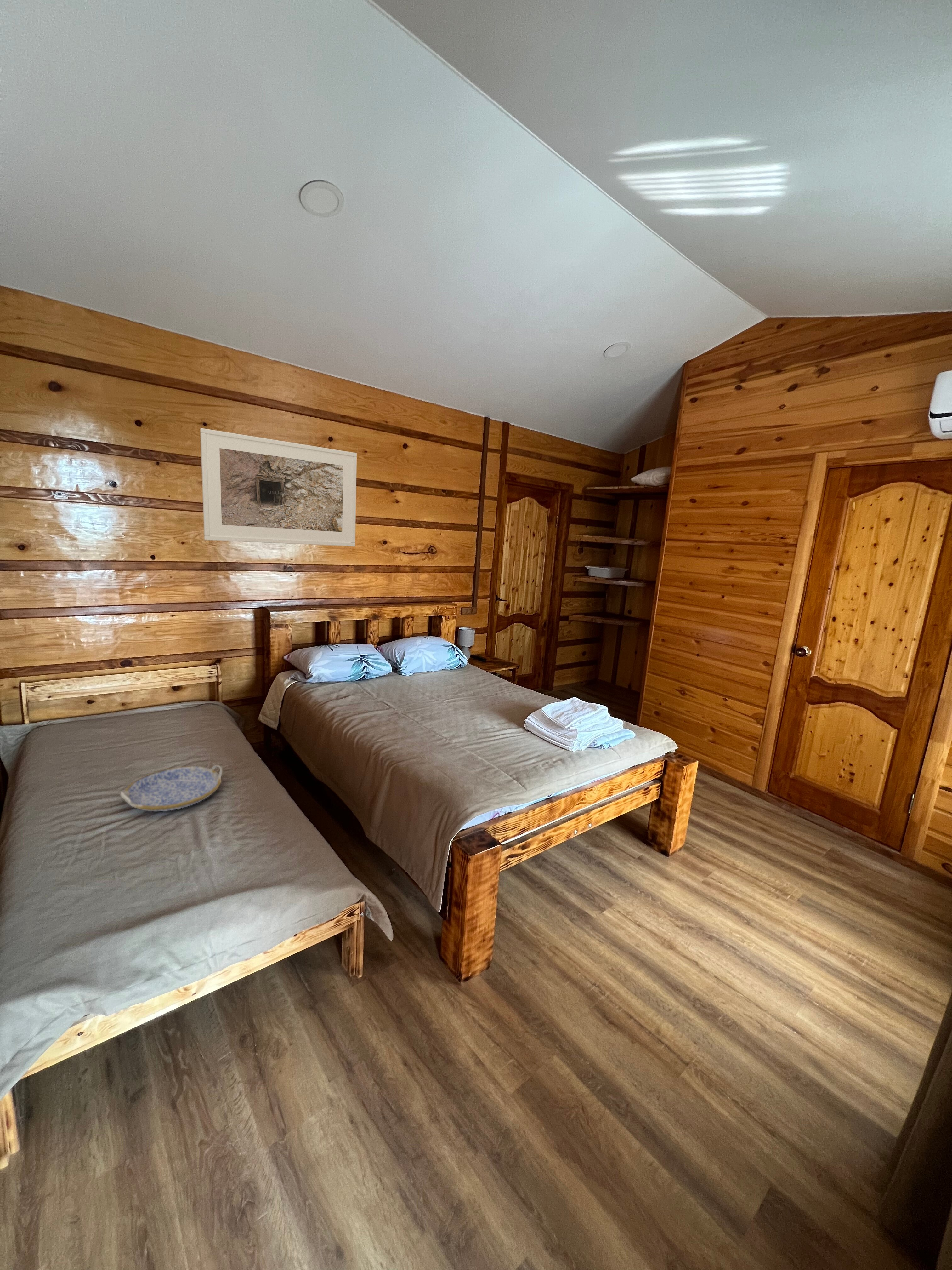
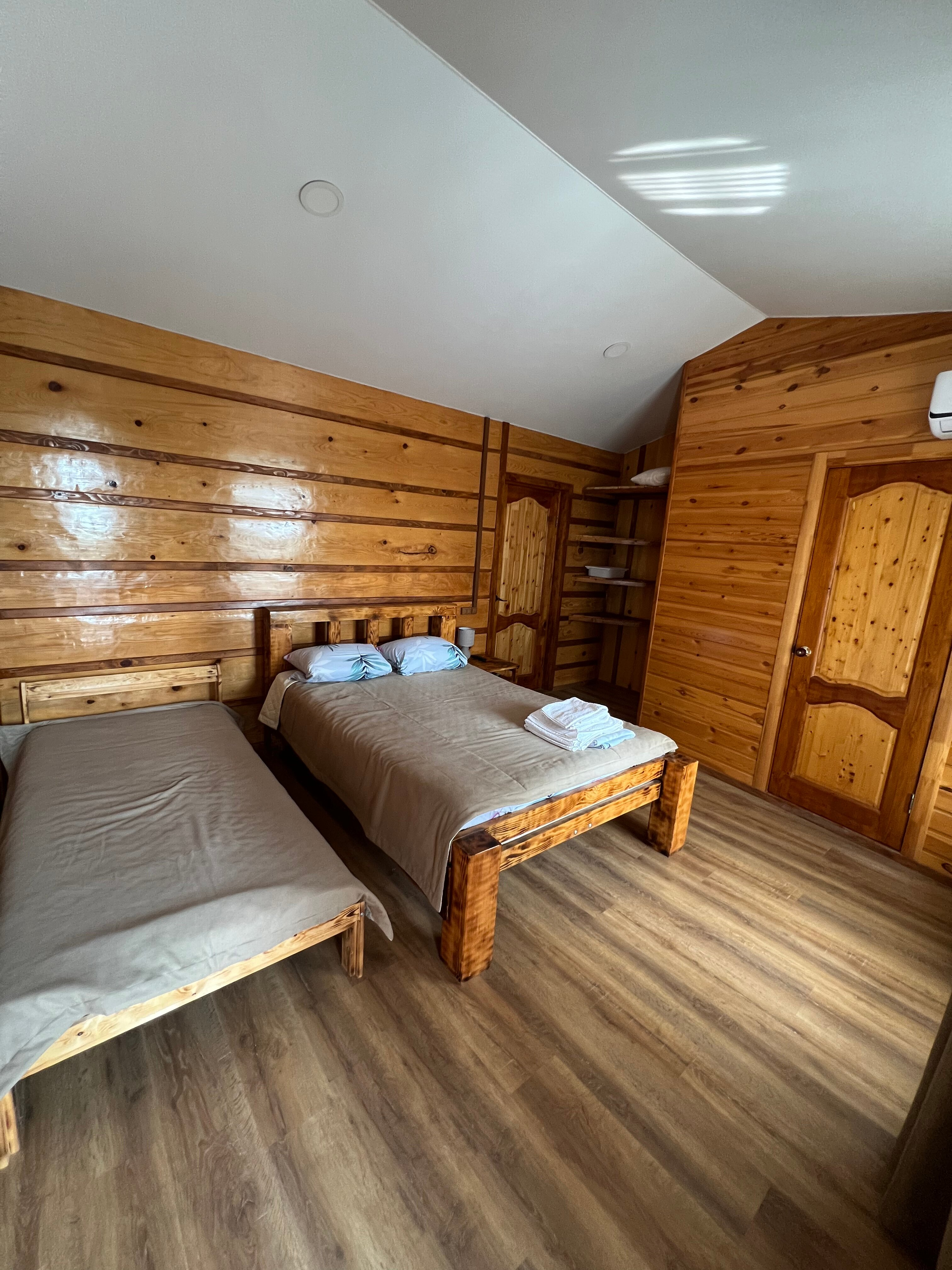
- serving tray (174, 787)
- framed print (286, 493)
